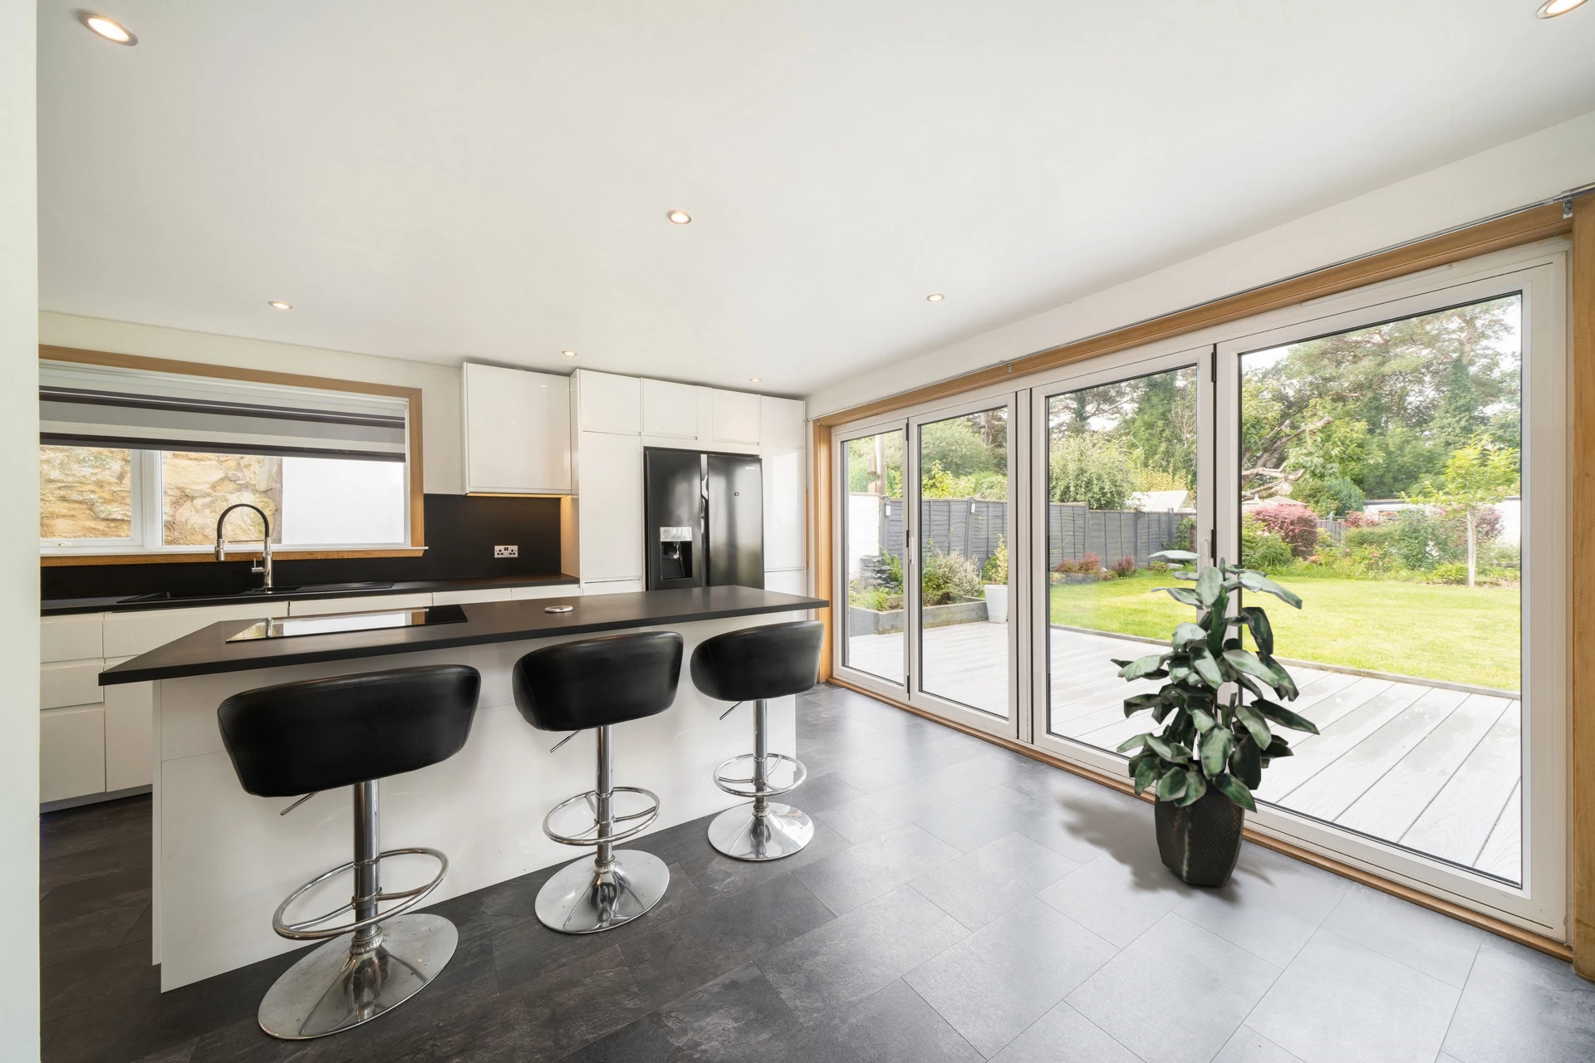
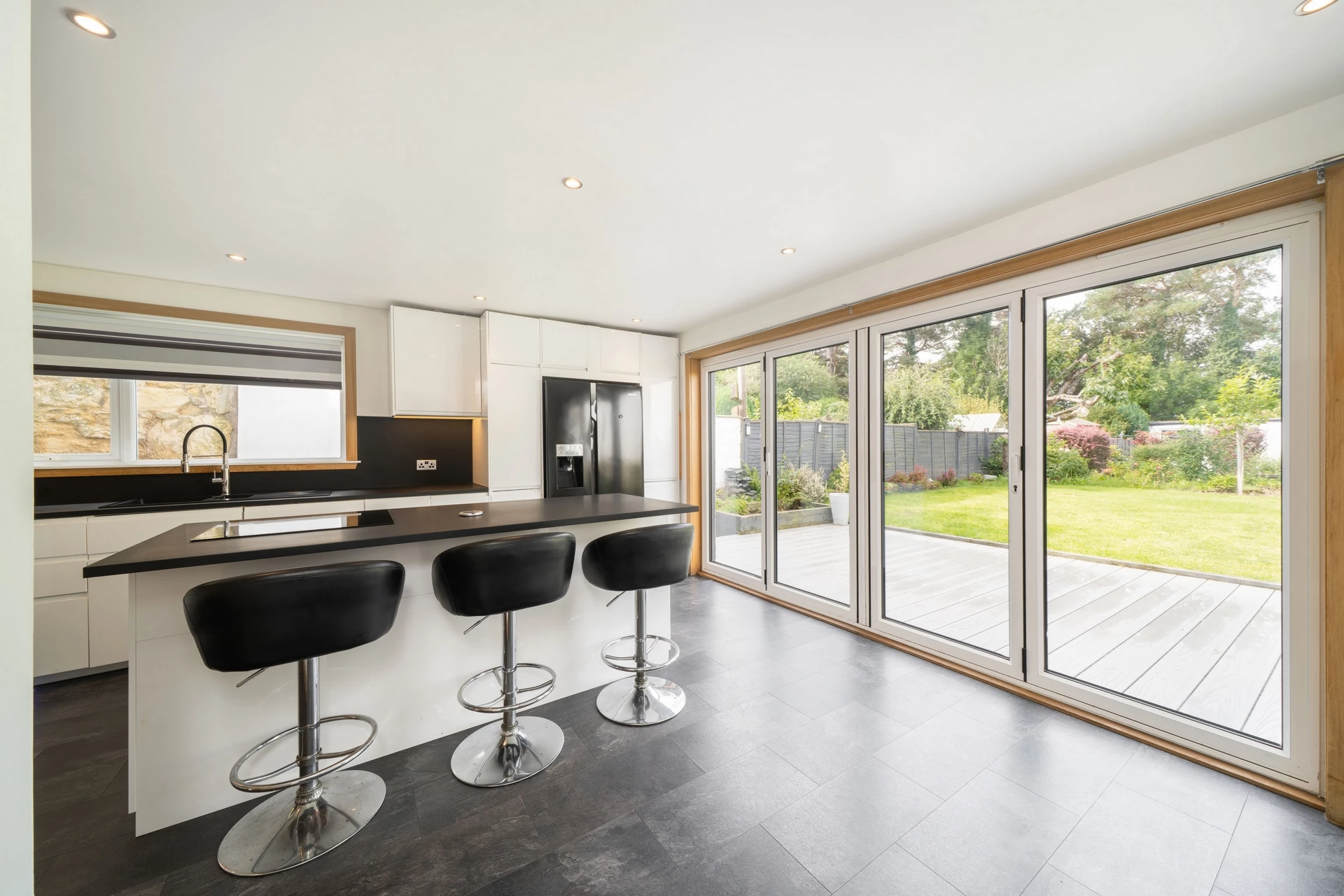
- indoor plant (1197, 709)
